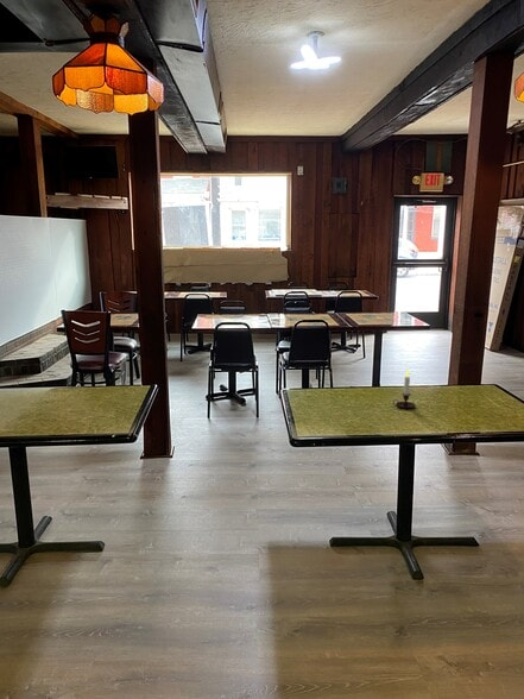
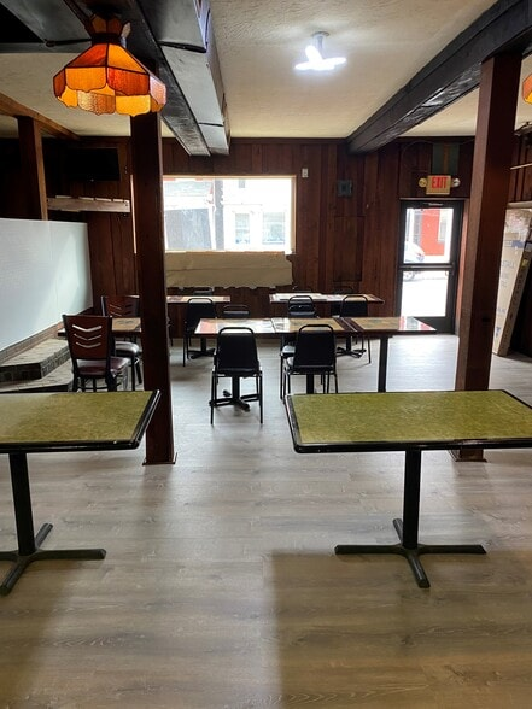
- candle (404, 386)
